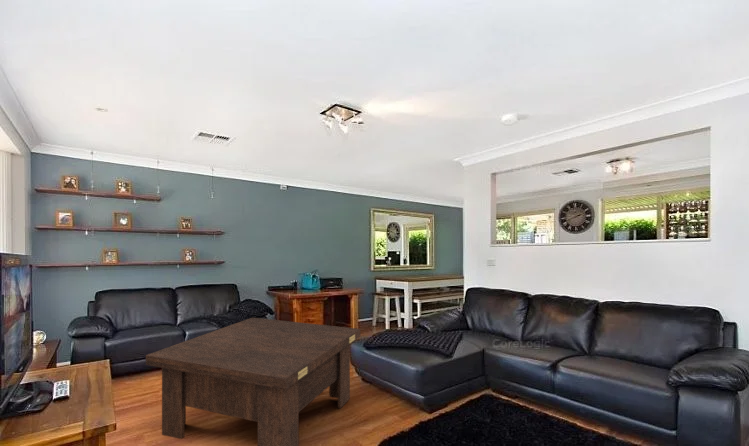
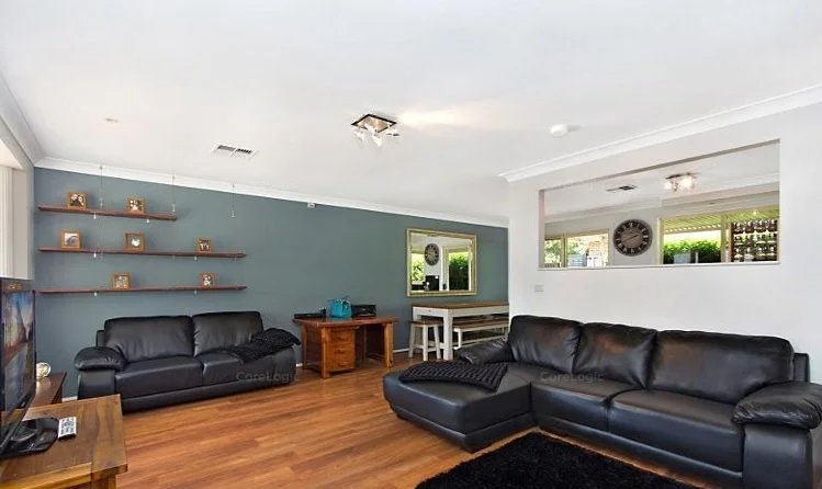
- coffee table (265, 378)
